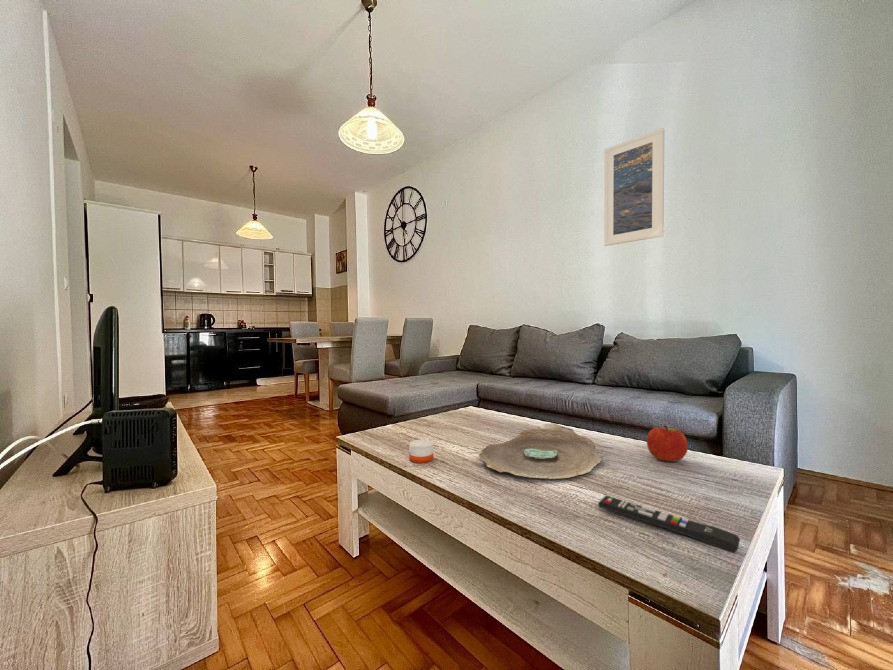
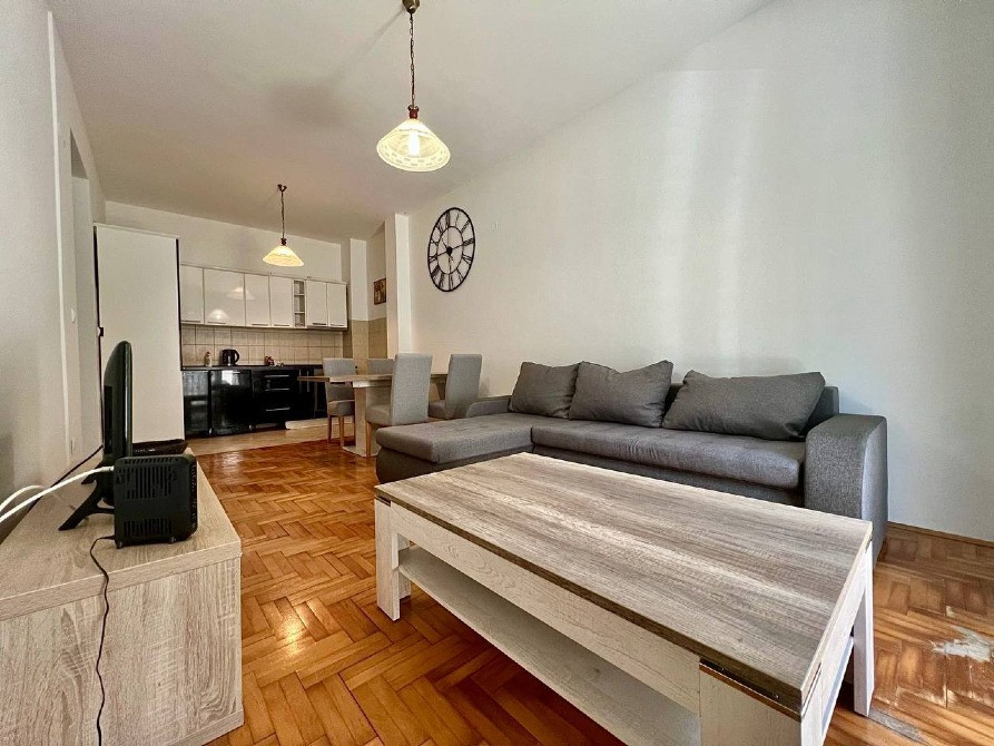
- decorative bowl (540, 448)
- apple (666, 441)
- remote control (662, 520)
- candle (421, 442)
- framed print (632, 190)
